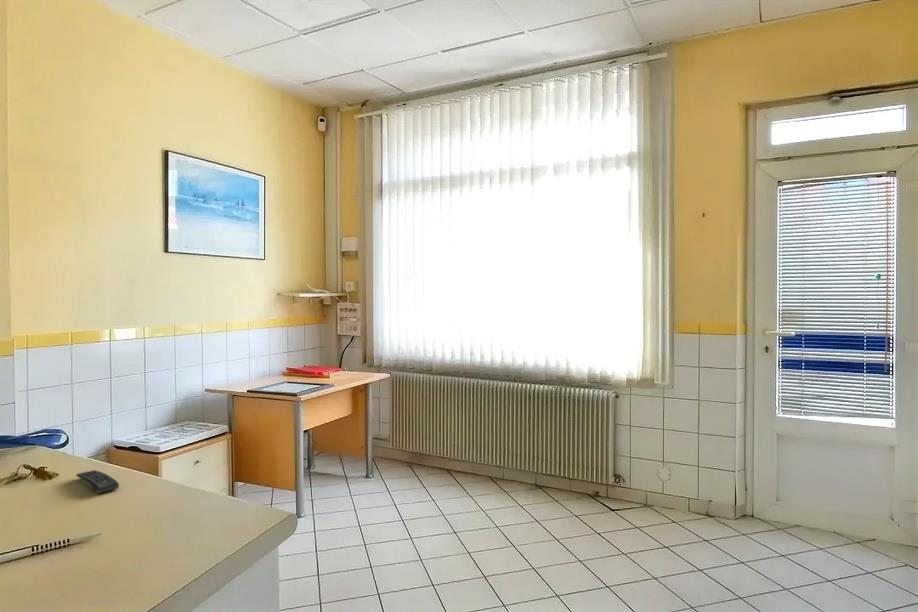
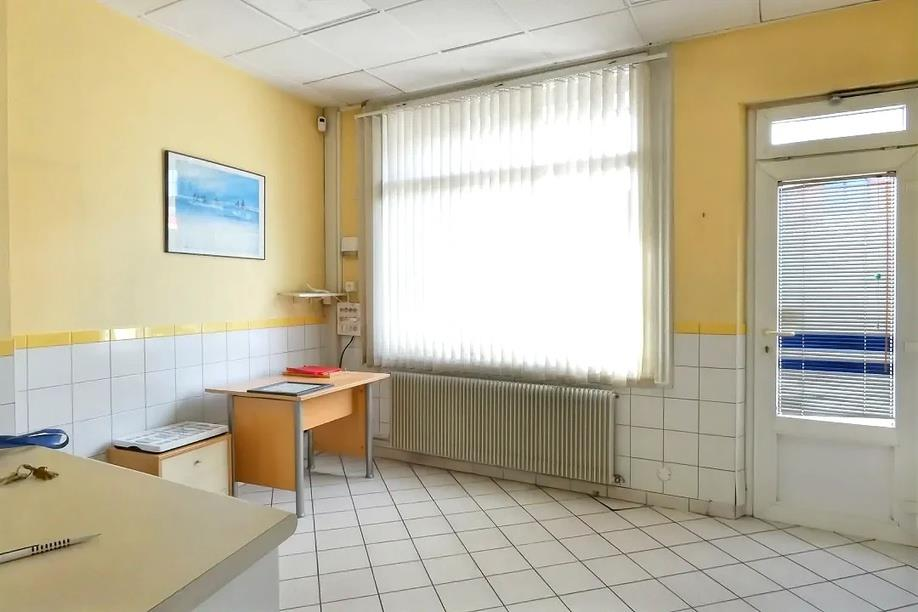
- remote control (95, 479)
